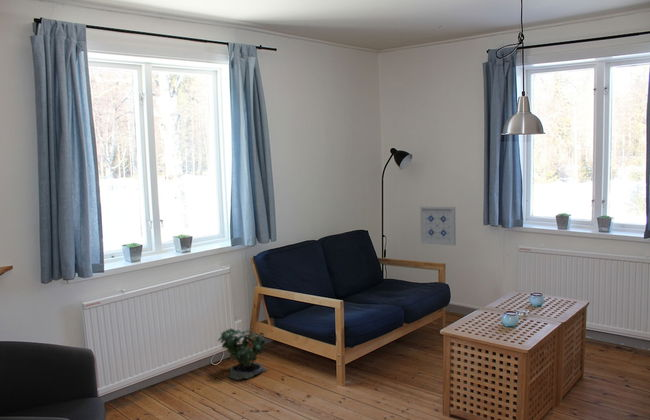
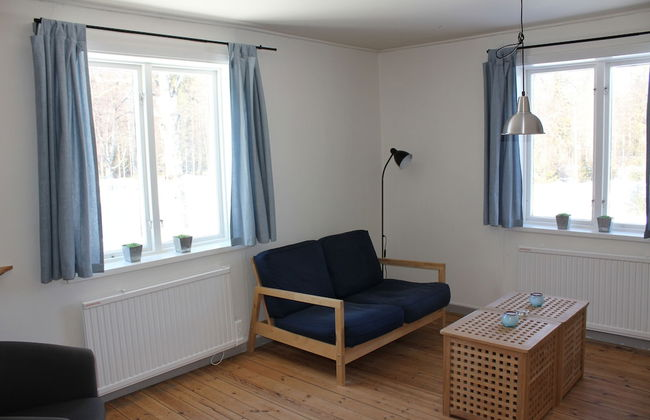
- wall art (437, 225)
- potted plant (242, 348)
